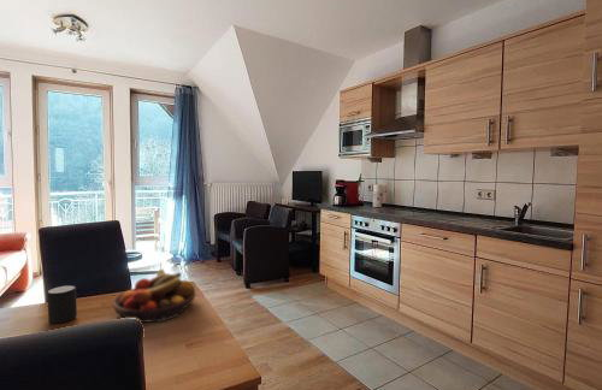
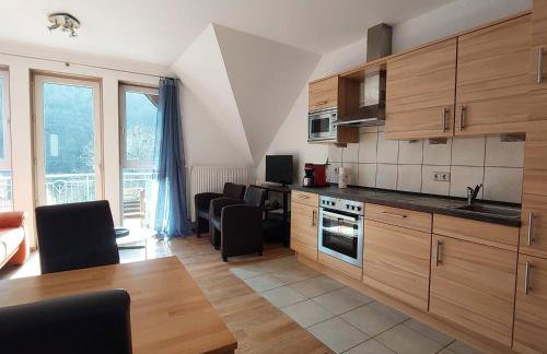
- fruit bowl (155, 291)
- mug (59, 302)
